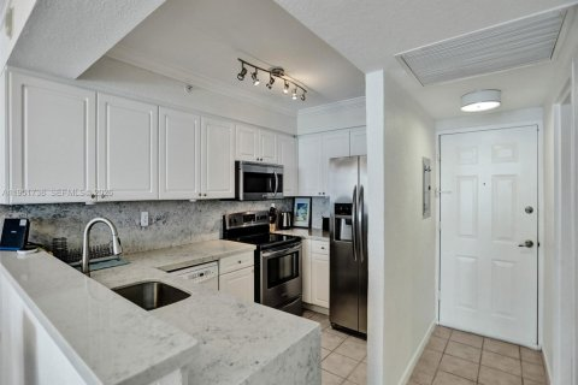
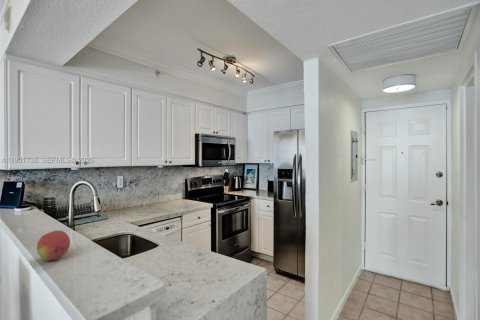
+ fruit (53, 244)
